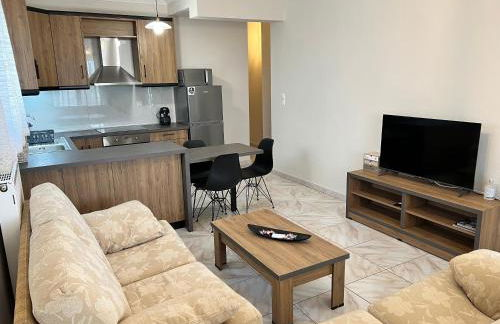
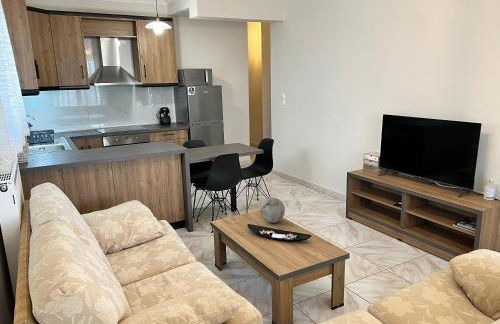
+ decorative orb (272, 210)
